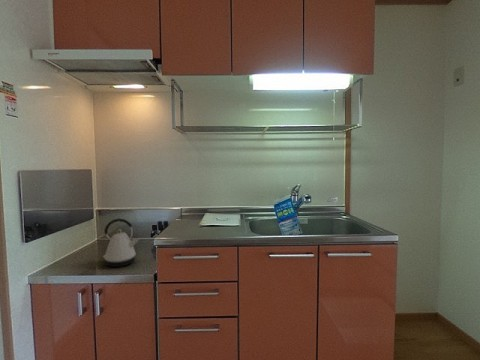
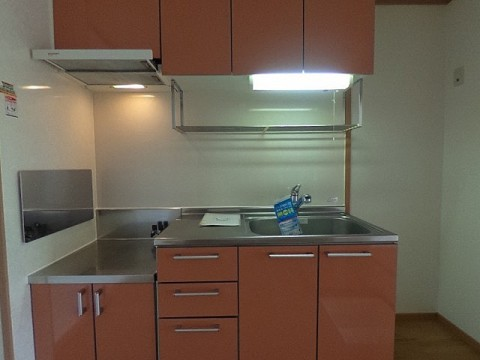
- kettle (120, 240)
